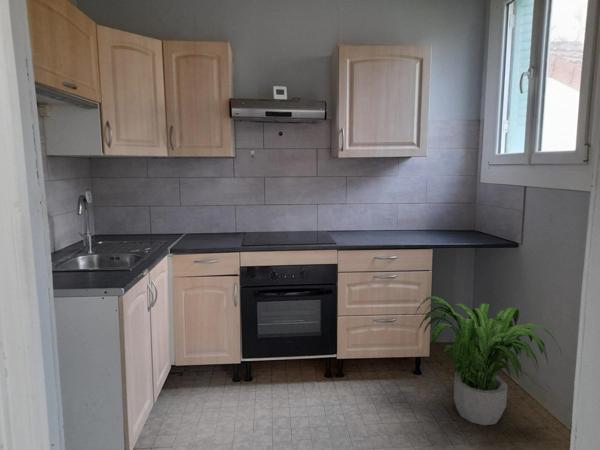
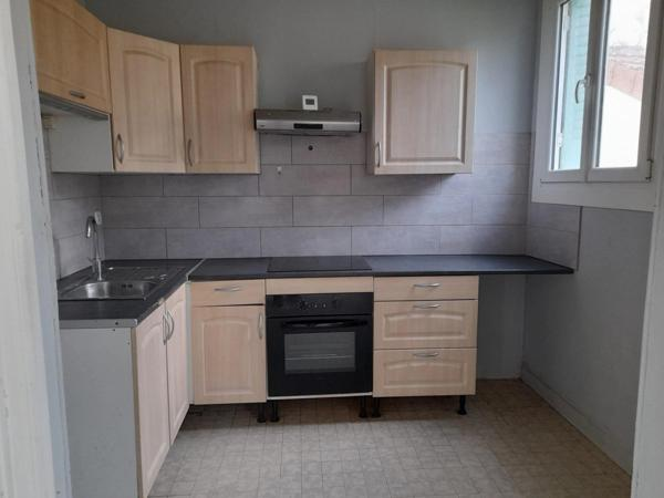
- potted plant (482, 364)
